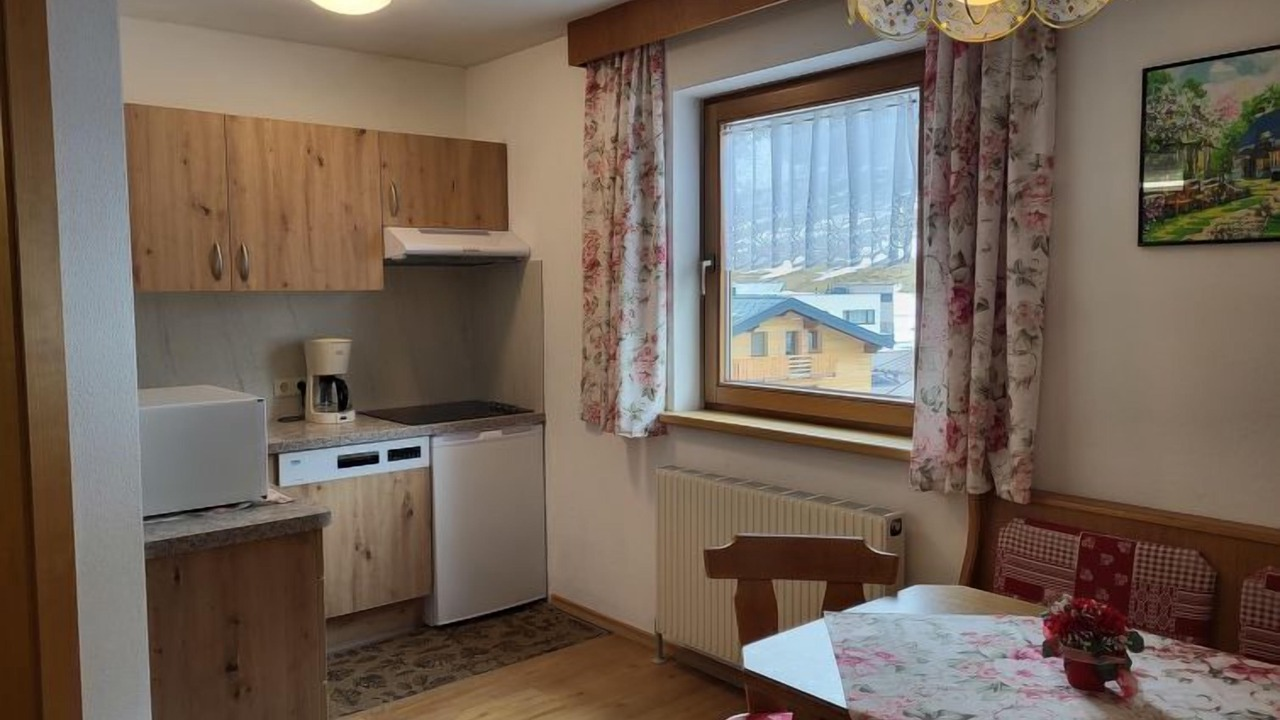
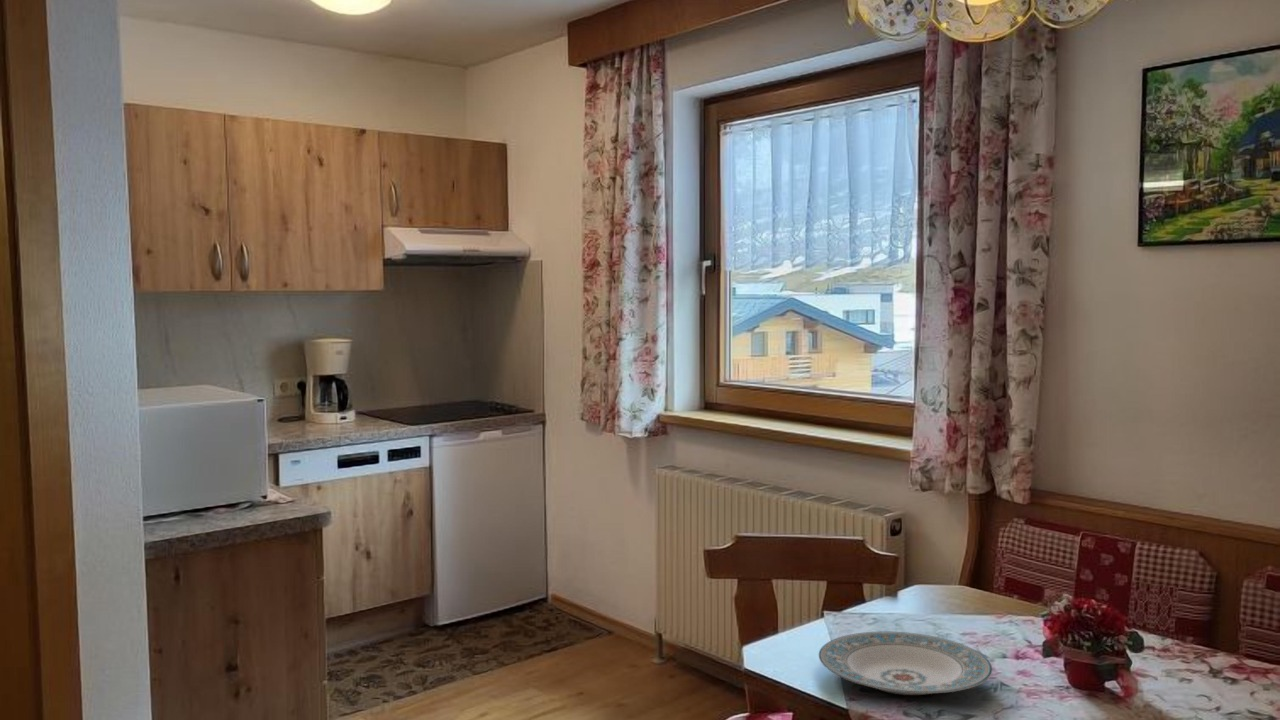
+ plate (903, 669)
